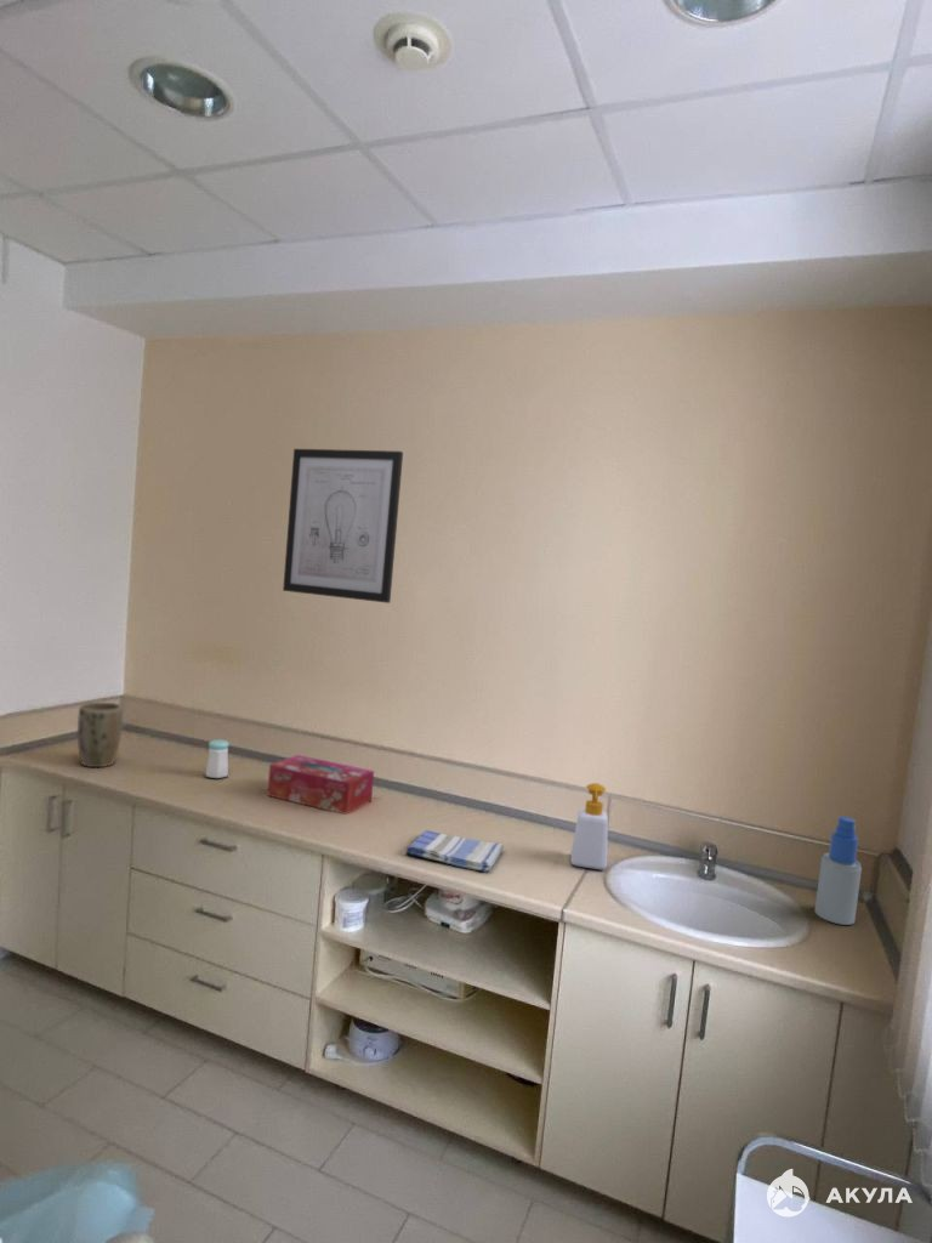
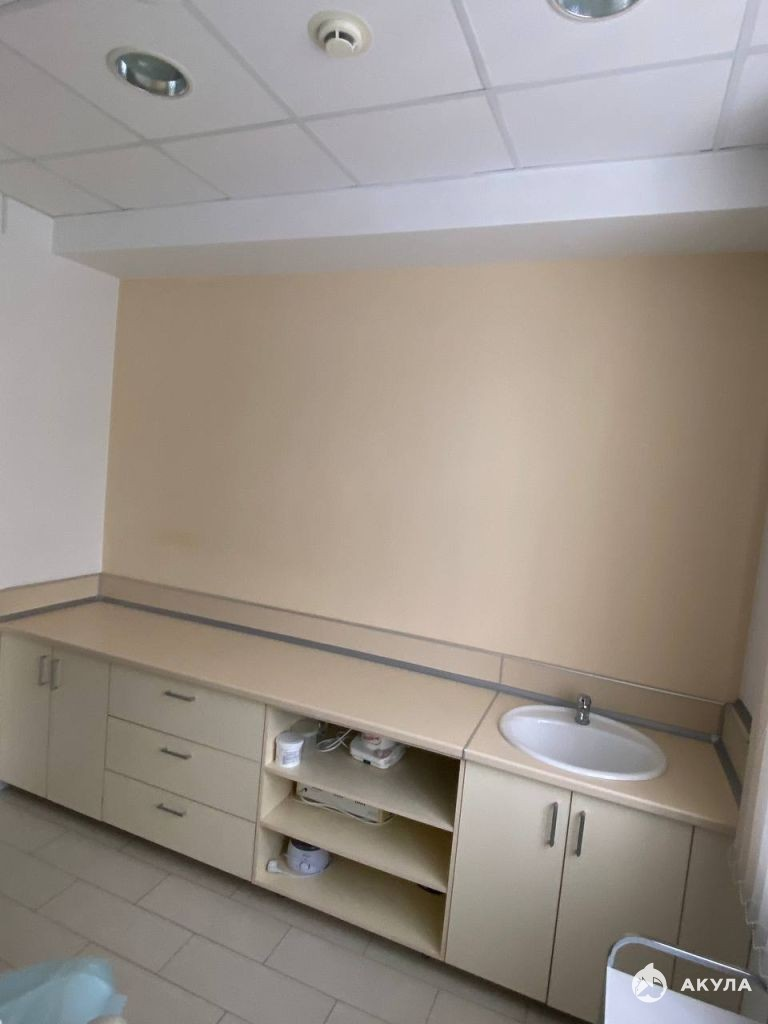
- soap bottle (592, 825)
- wall art (340, 523)
- plant pot (98, 734)
- salt shaker (217, 757)
- dish towel (455, 847)
- tissue box (320, 783)
- spray bottle (840, 867)
